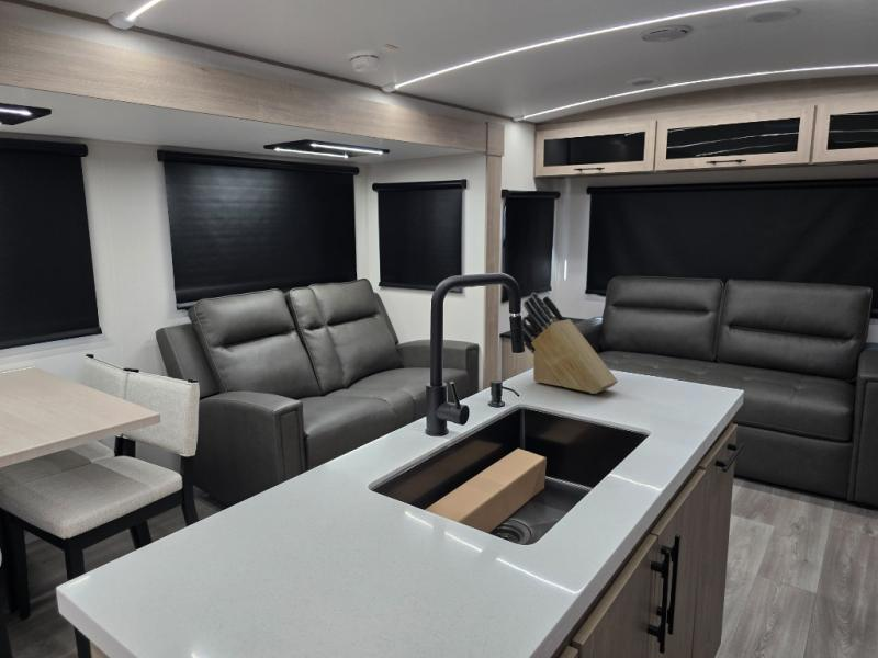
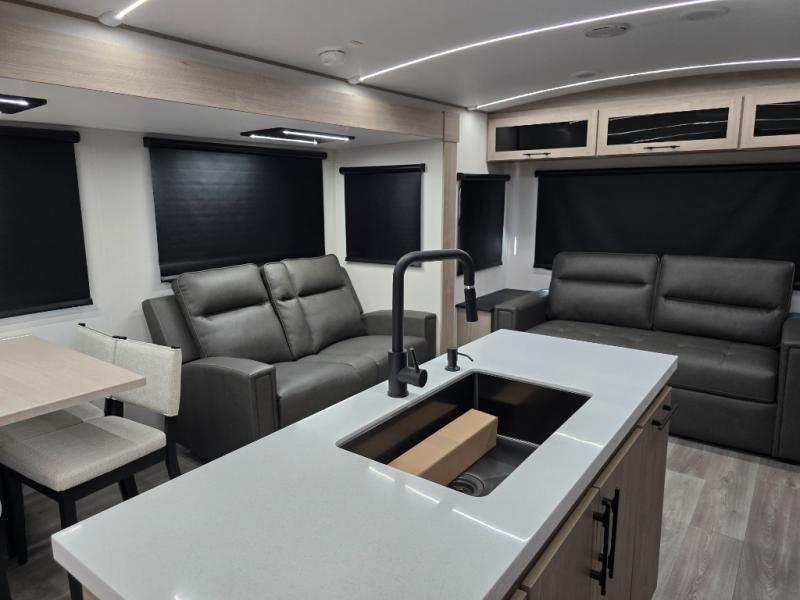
- knife block (563, 339)
